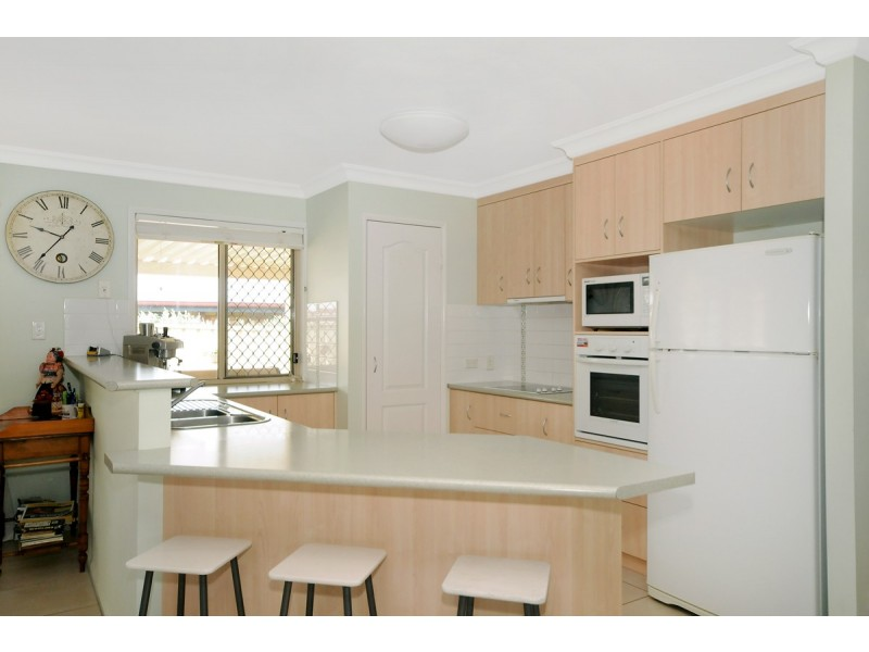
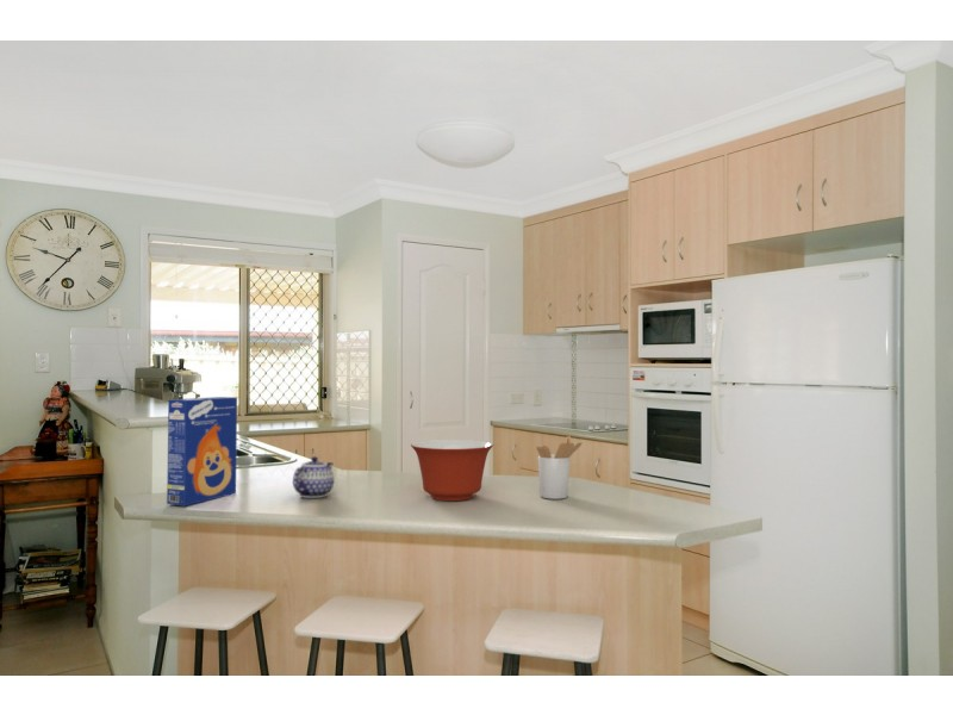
+ mixing bowl (451, 470)
+ cereal box (203, 448)
+ teapot (313, 475)
+ utensil holder (559, 467)
